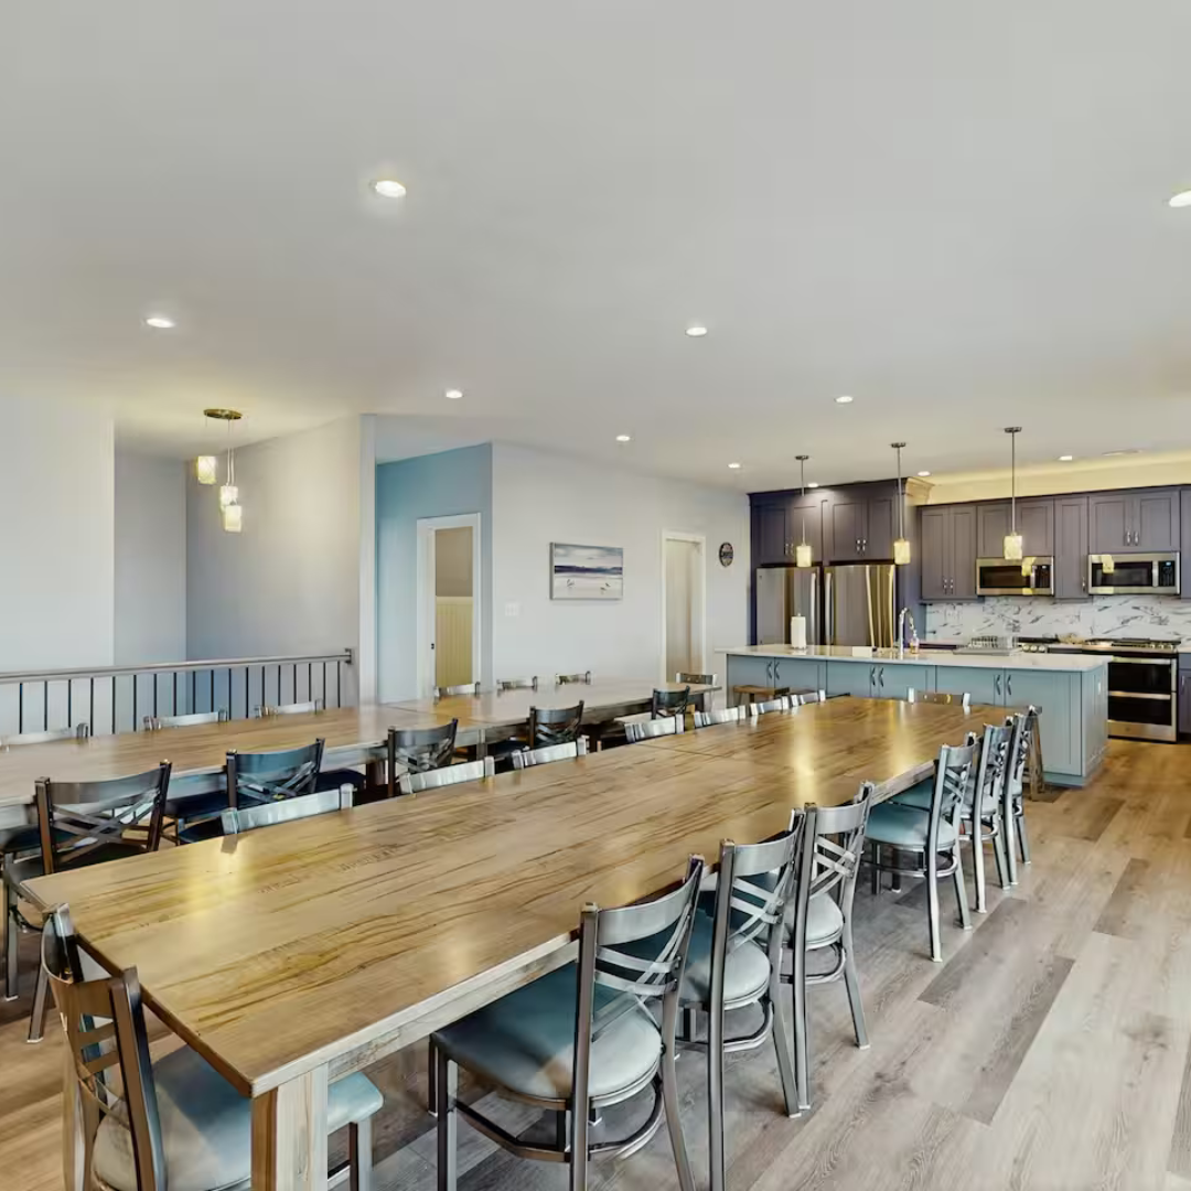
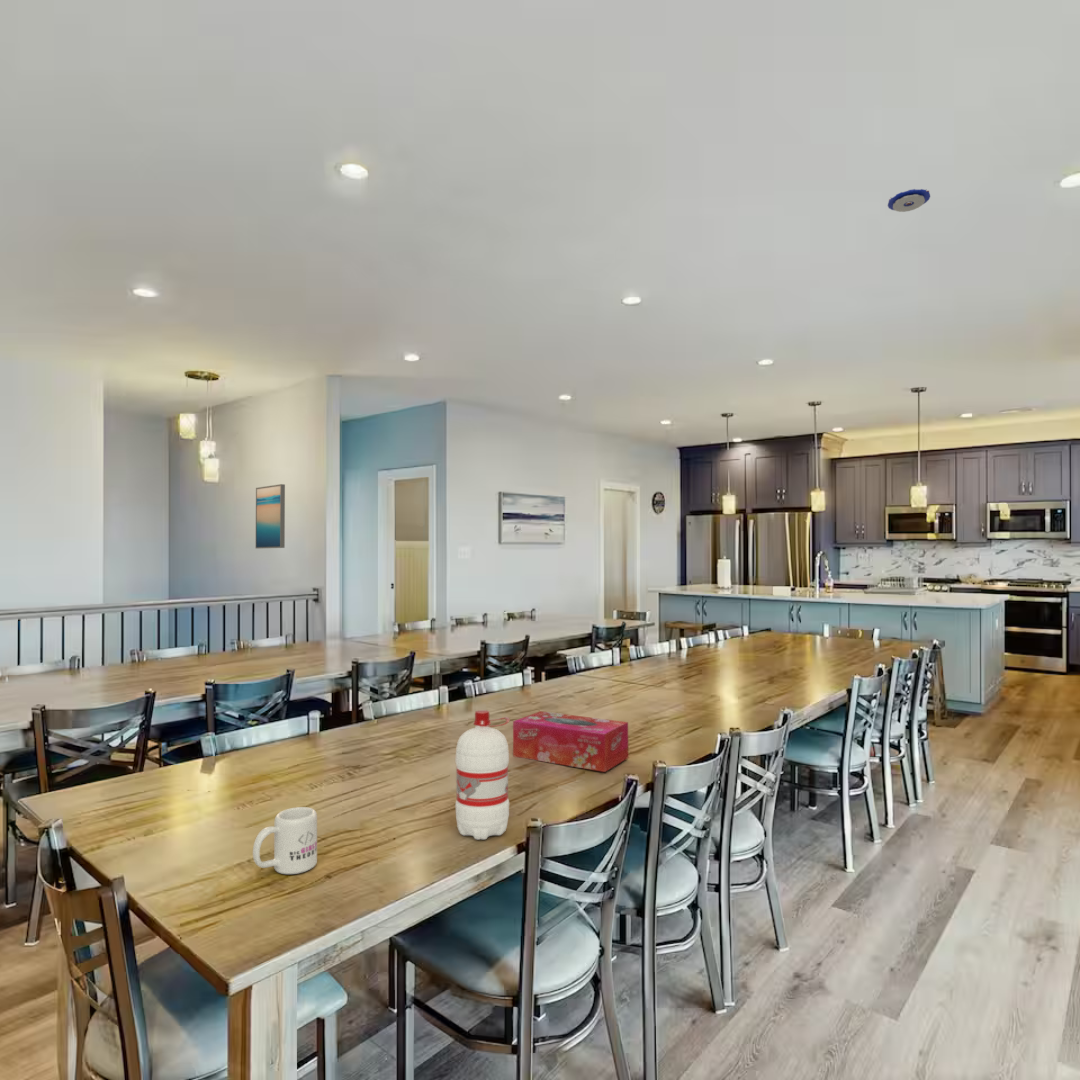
+ tissue box (570, 739)
+ wall art (269, 517)
+ water bottle (482, 771)
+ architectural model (908, 198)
+ mug (284, 843)
